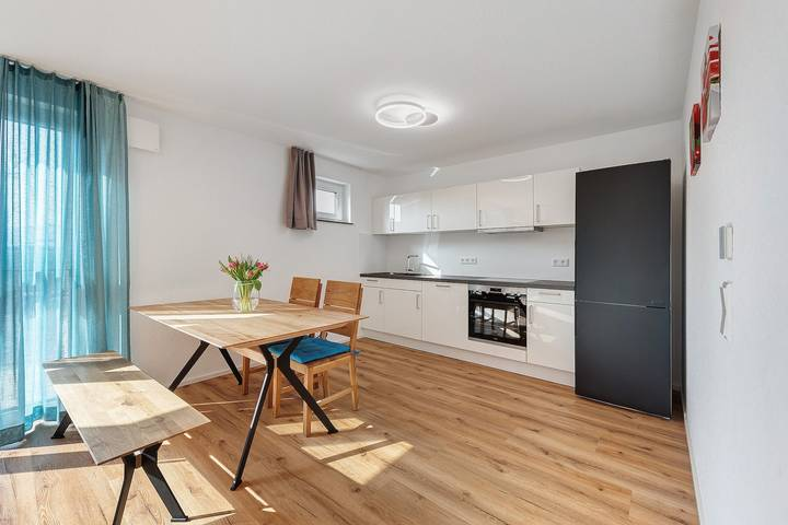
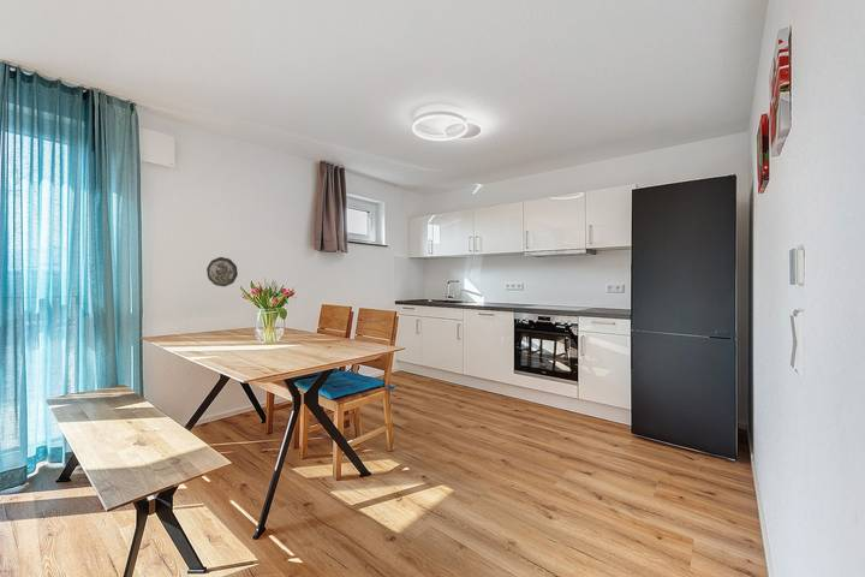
+ decorative plate (221, 272)
